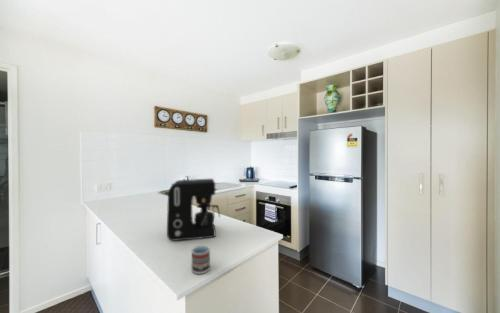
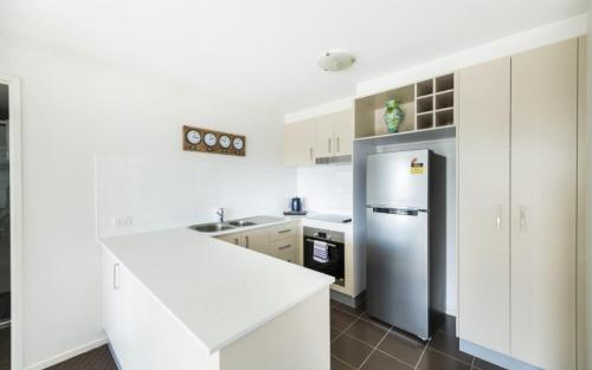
- cup (199, 257)
- coffee maker (197, 206)
